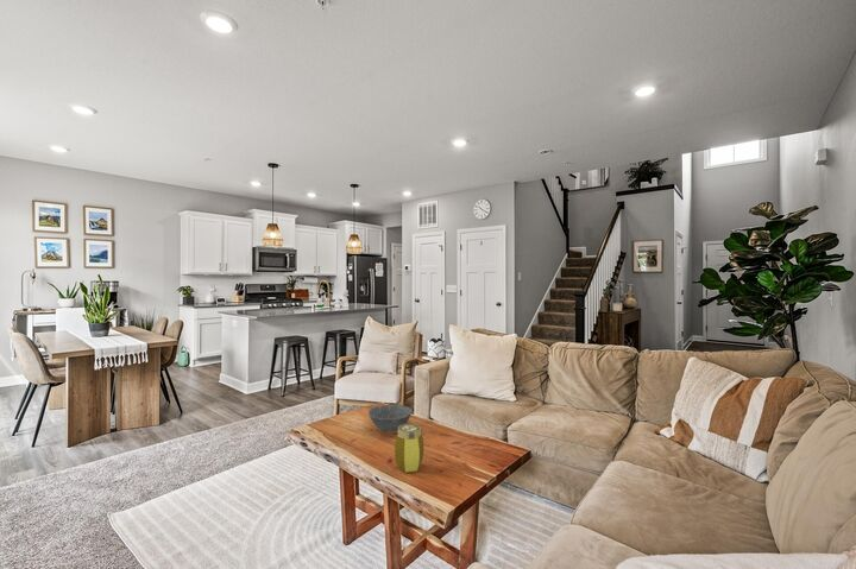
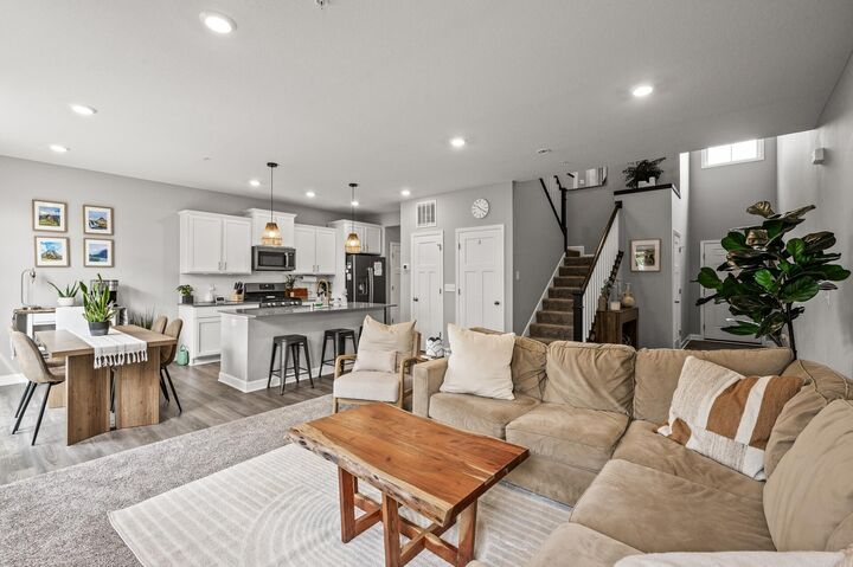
- bowl (390, 419)
- jar (409, 448)
